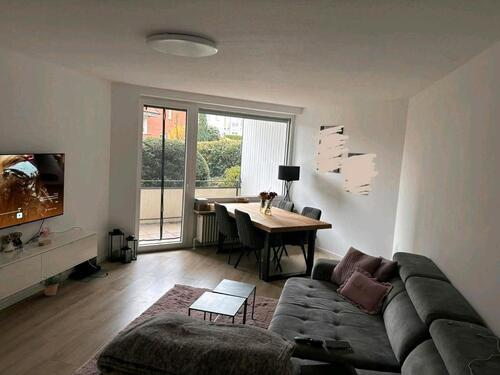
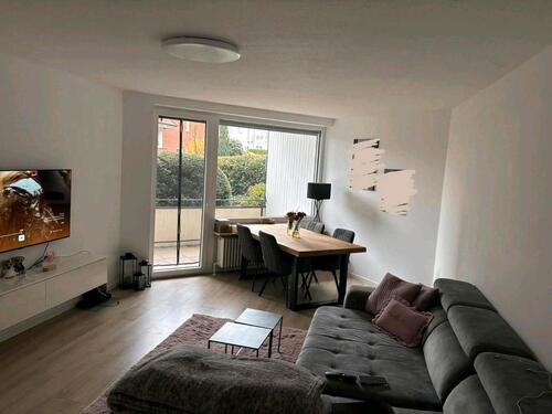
- potted plant (52, 277)
